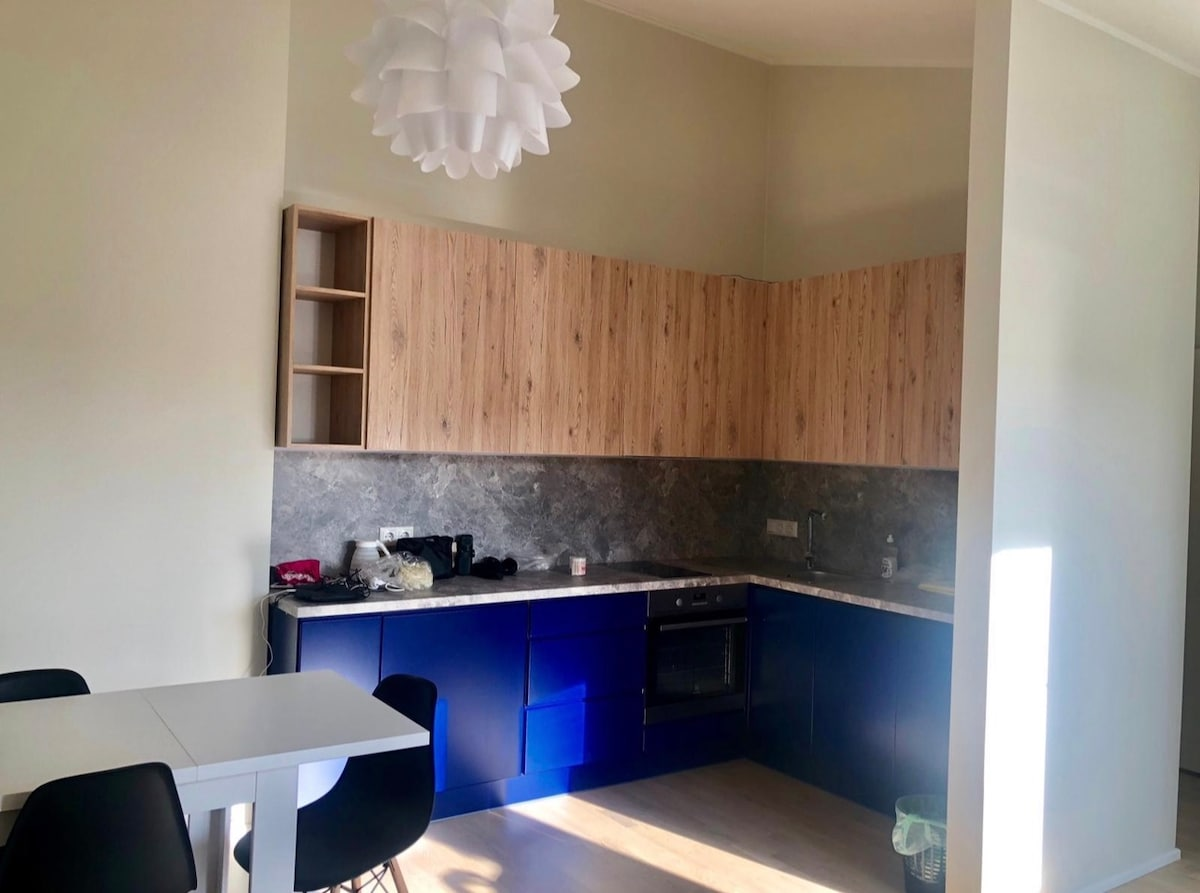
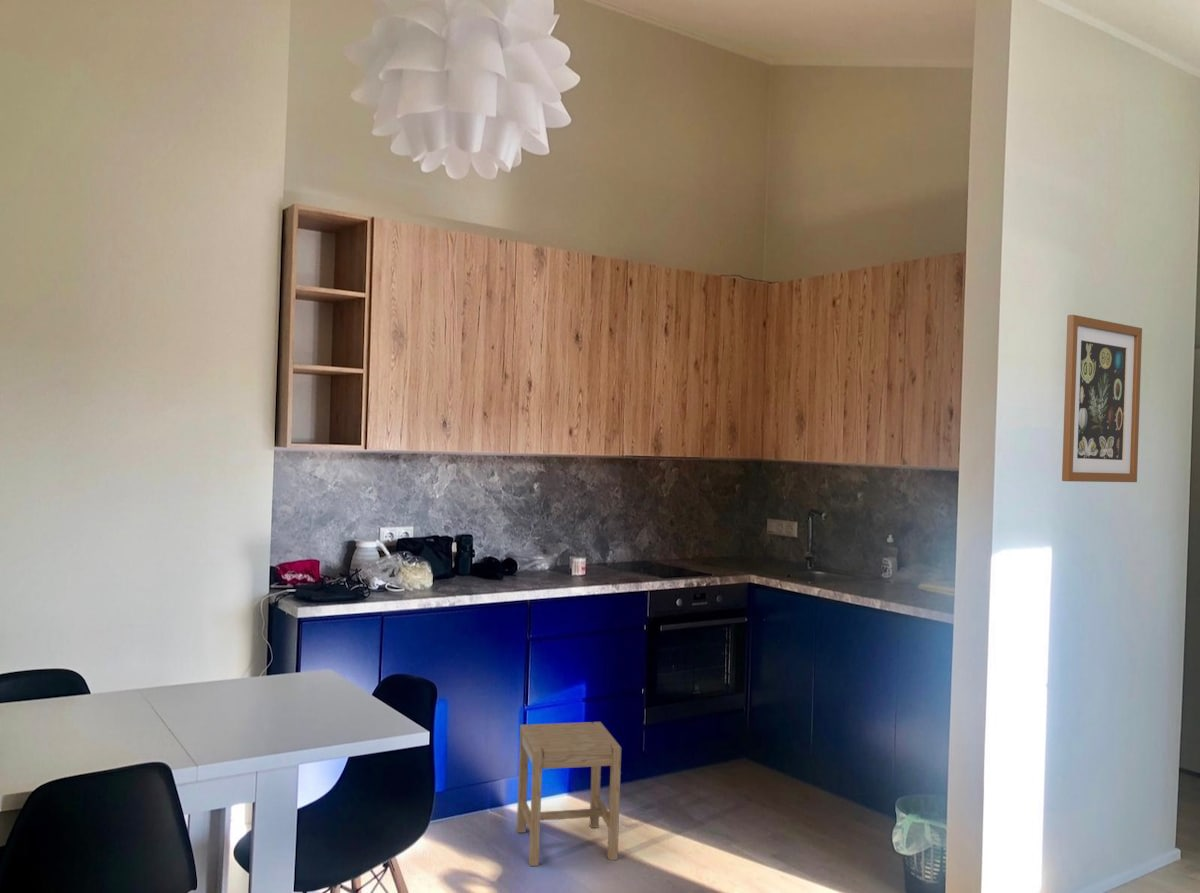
+ stool (567, 810)
+ wall art (1103, 401)
